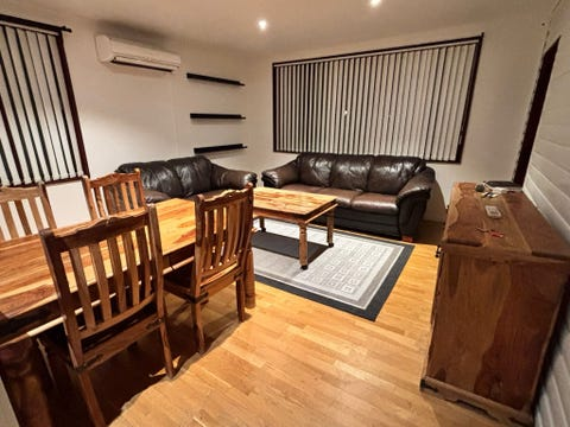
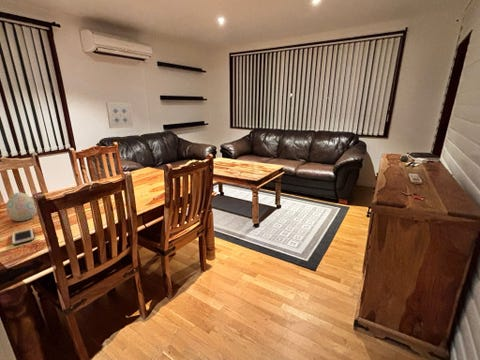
+ decorative egg (21, 205)
+ cell phone (23, 236)
+ wall art (120, 115)
